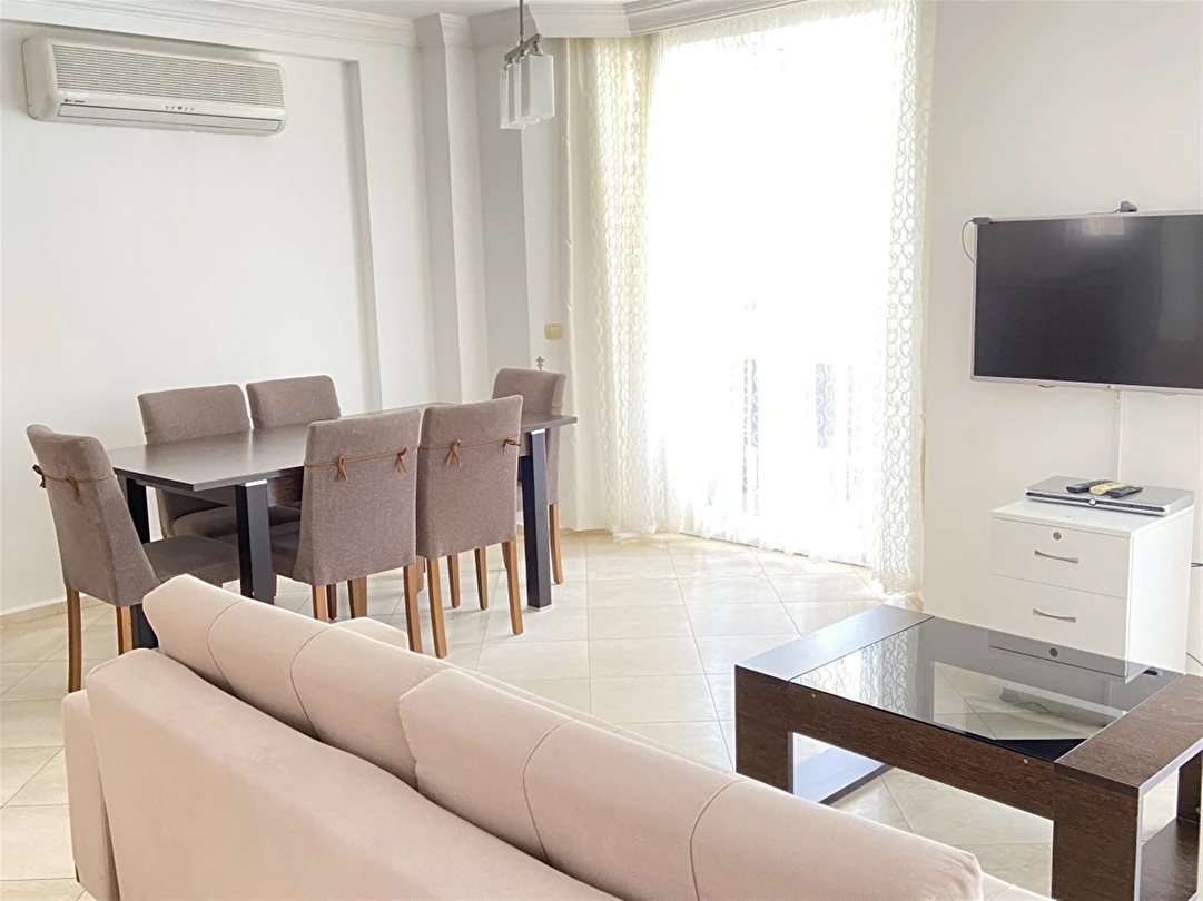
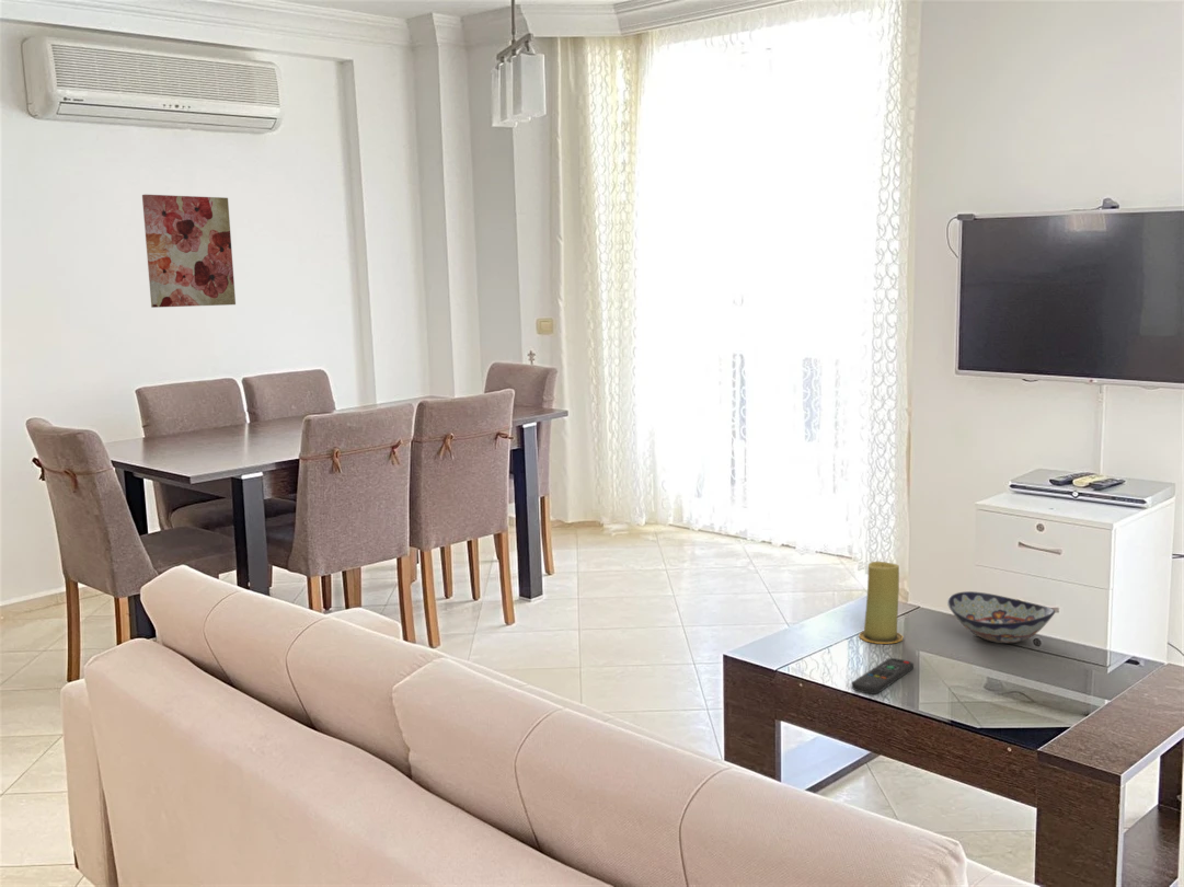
+ wall art (189, 251)
+ candle (881, 600)
+ remote control (883, 675)
+ decorative bowl (999, 621)
